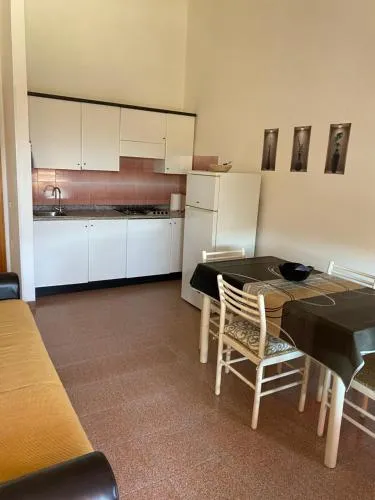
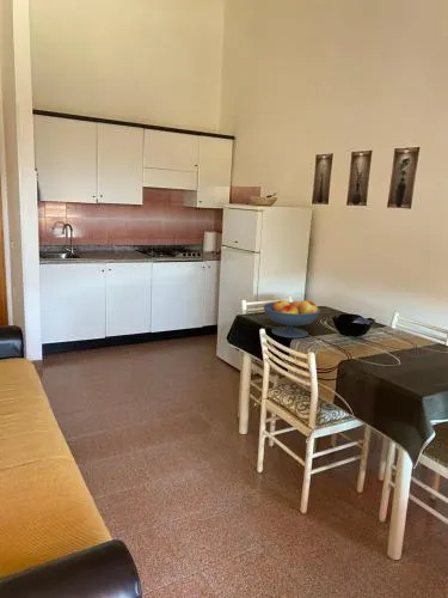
+ fruit bowl (290, 316)
